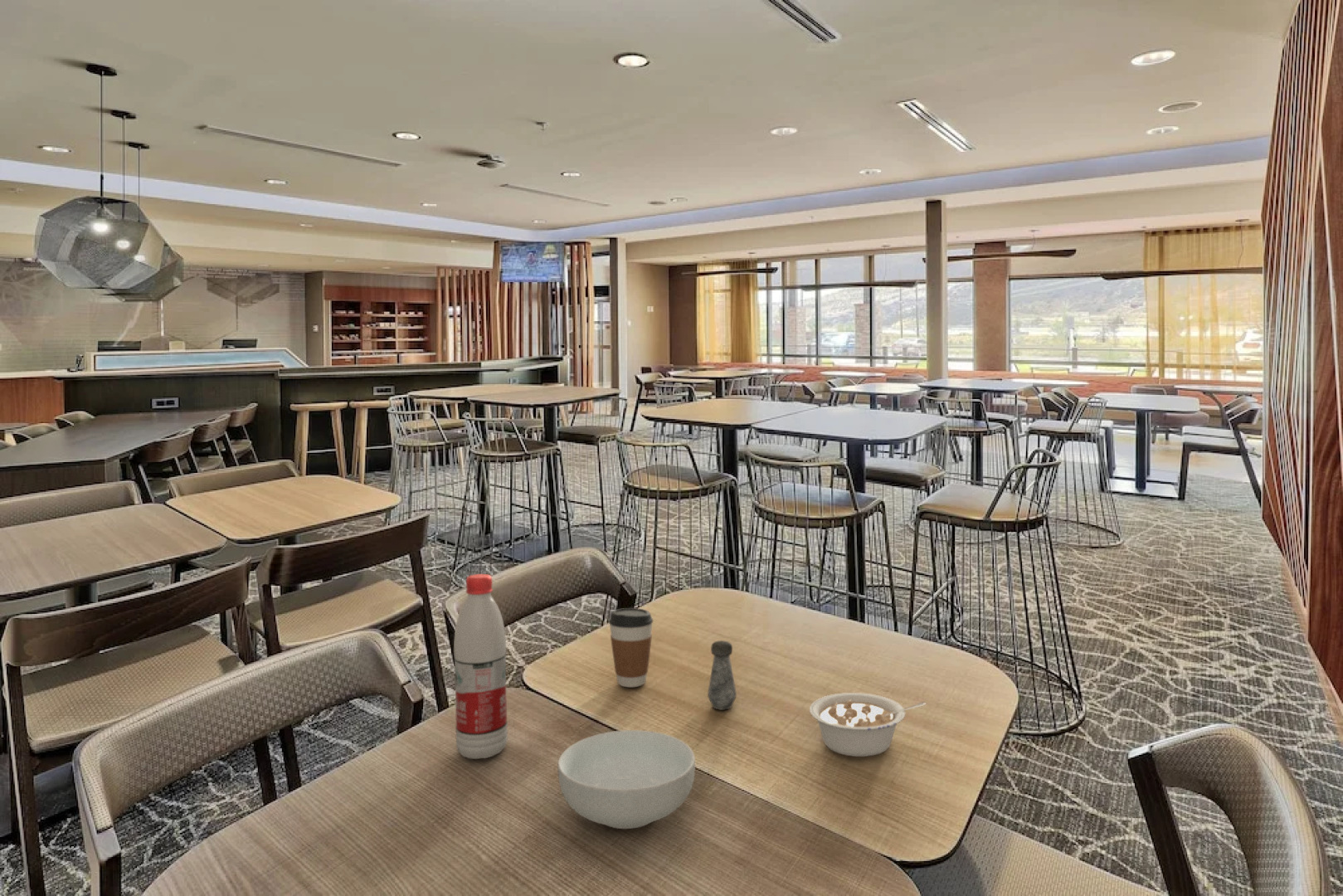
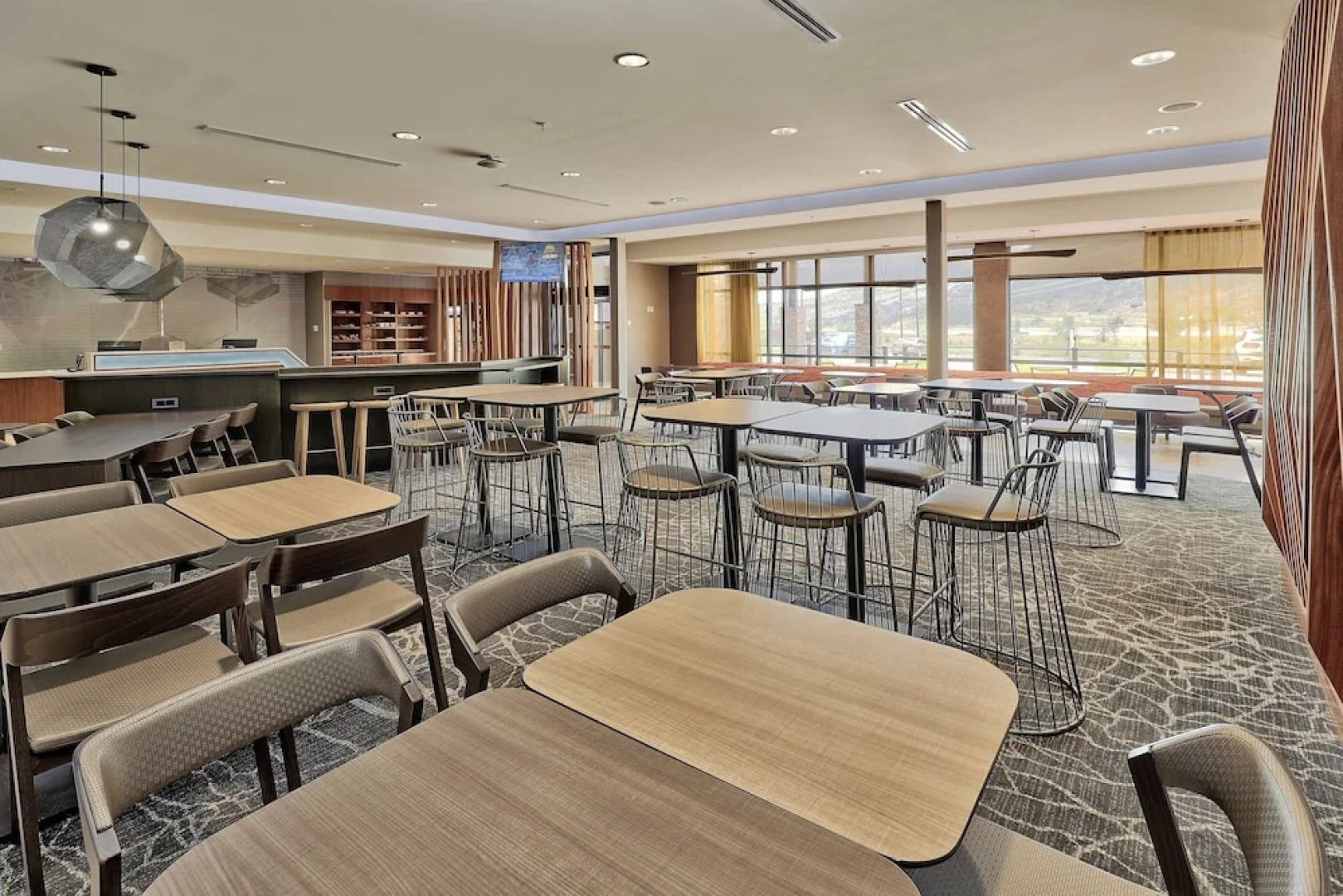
- cereal bowl (627, 783)
- water bottle (480, 663)
- legume (859, 722)
- coffee cup (631, 646)
- salt shaker (722, 674)
